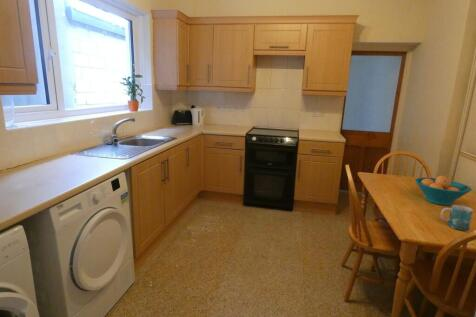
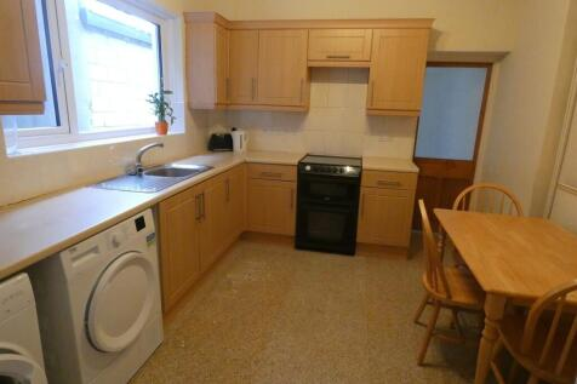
- mug (455, 216)
- fruit bowl (440, 188)
